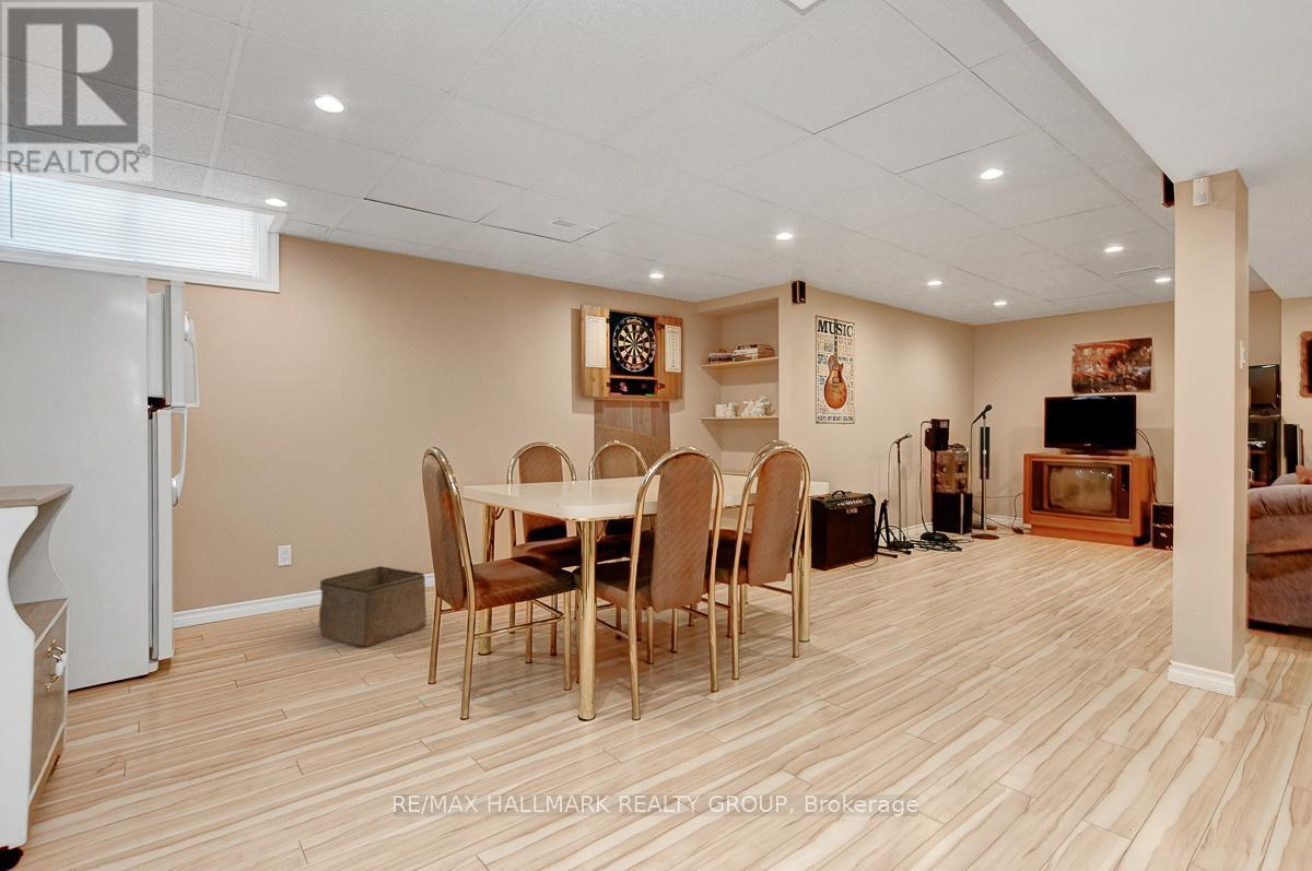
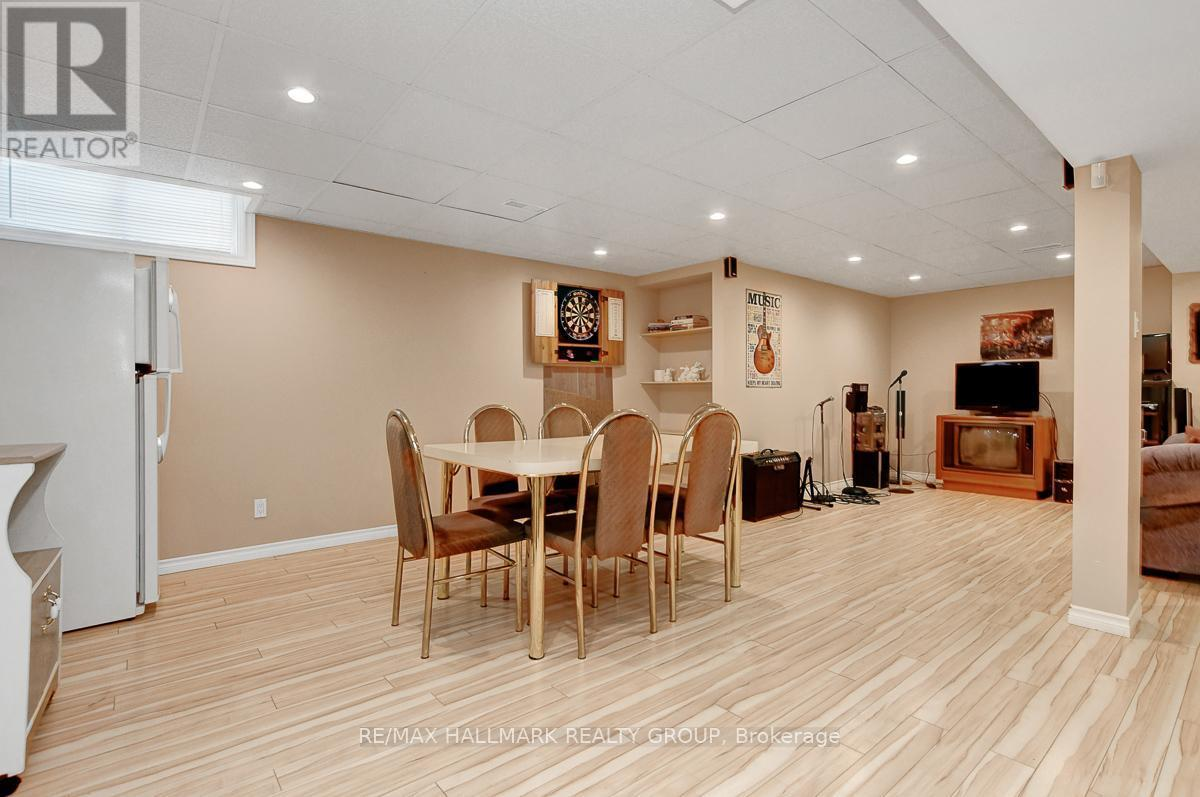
- storage bin (373, 603)
